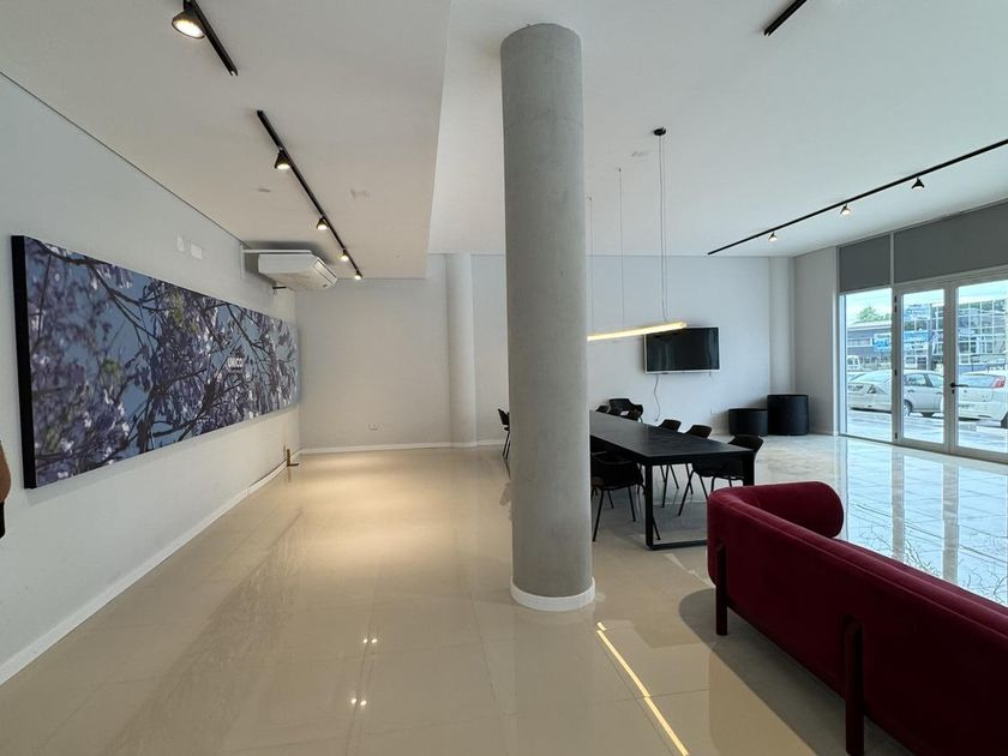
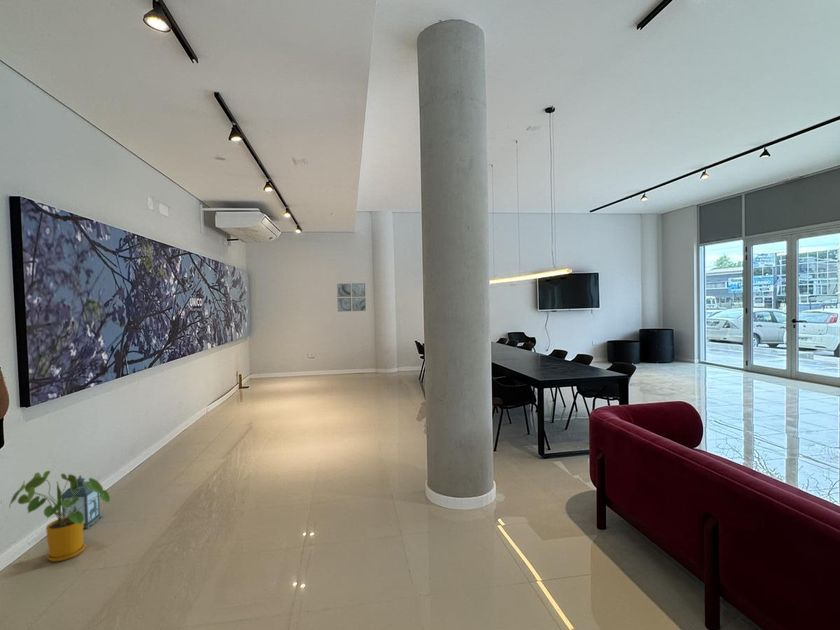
+ house plant (60, 515)
+ wall art (352, 296)
+ lantern (81, 499)
